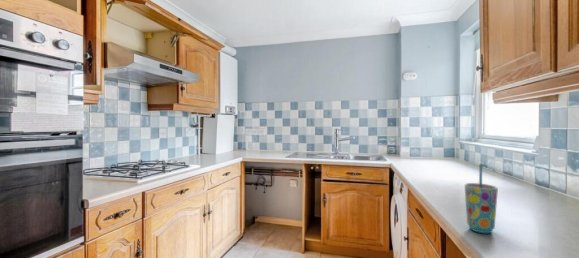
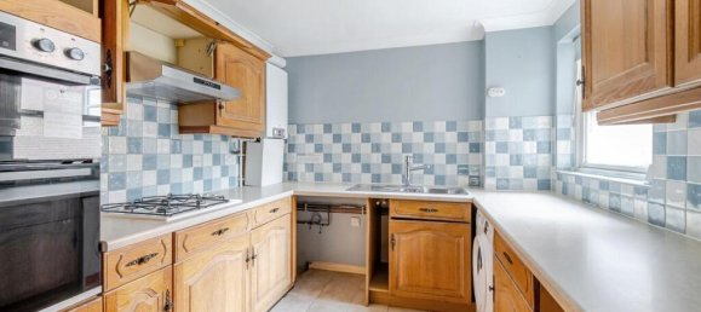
- cup (480, 197)
